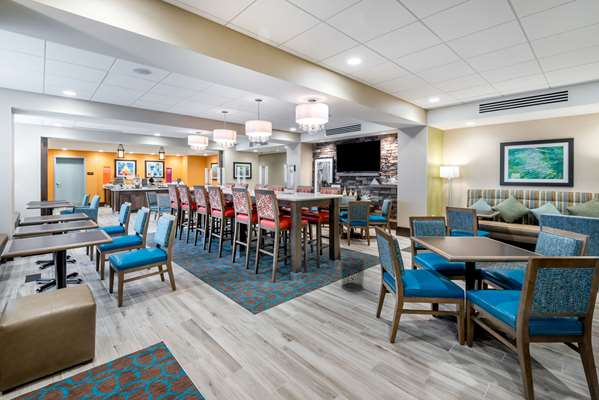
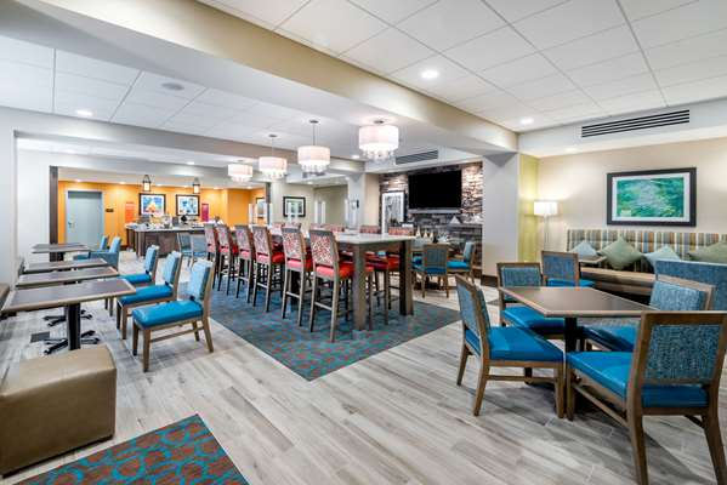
- waste bin (352, 274)
